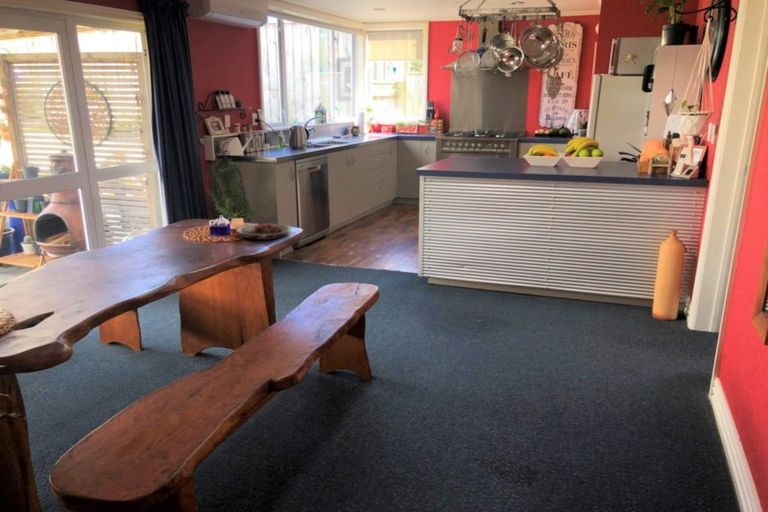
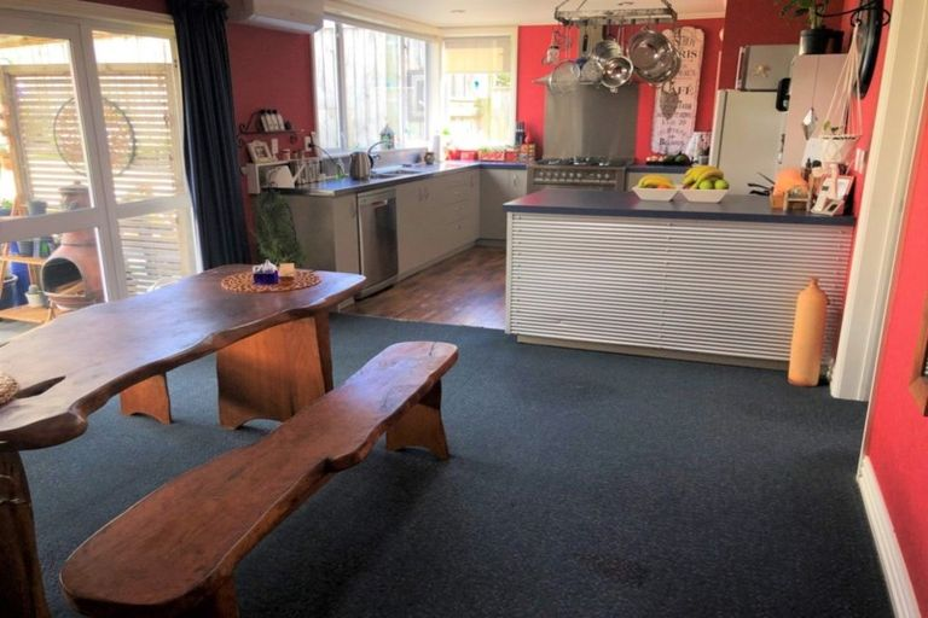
- plate (264, 229)
